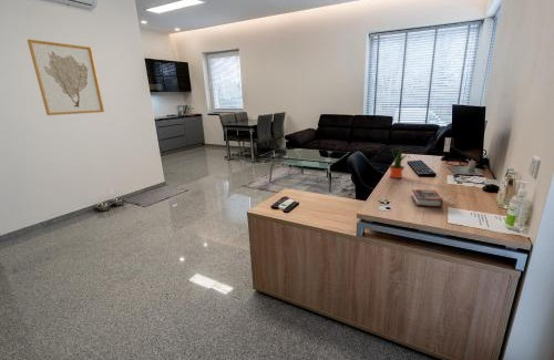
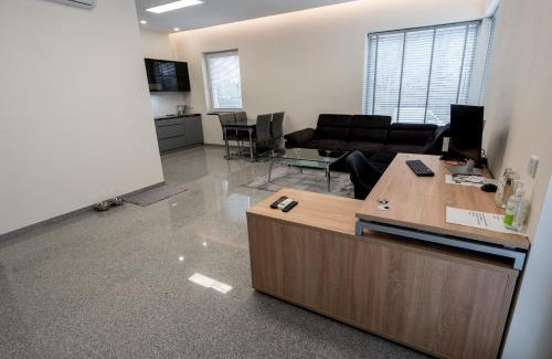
- wall art (70, 80)
- book (427, 197)
- potted plant (398, 161)
